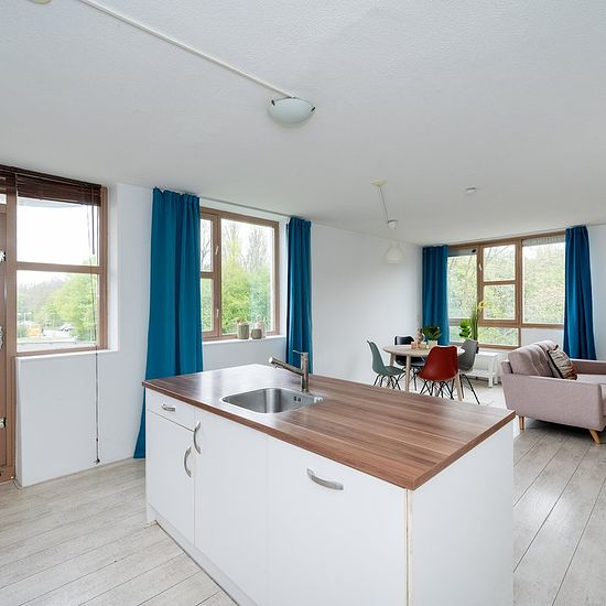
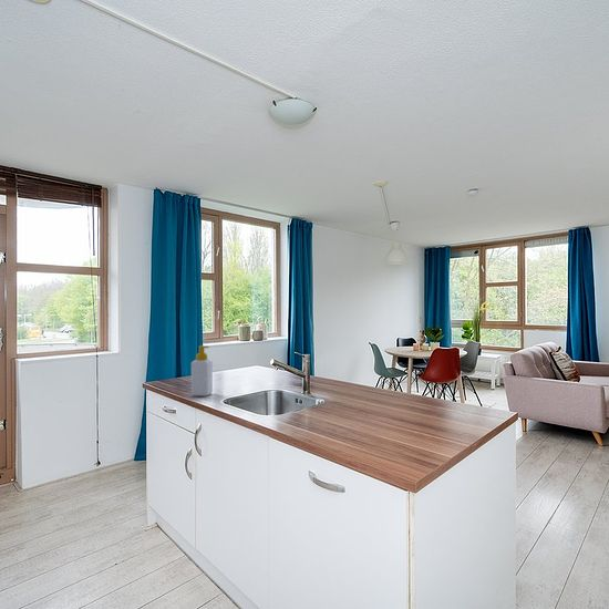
+ soap bottle (202, 370)
